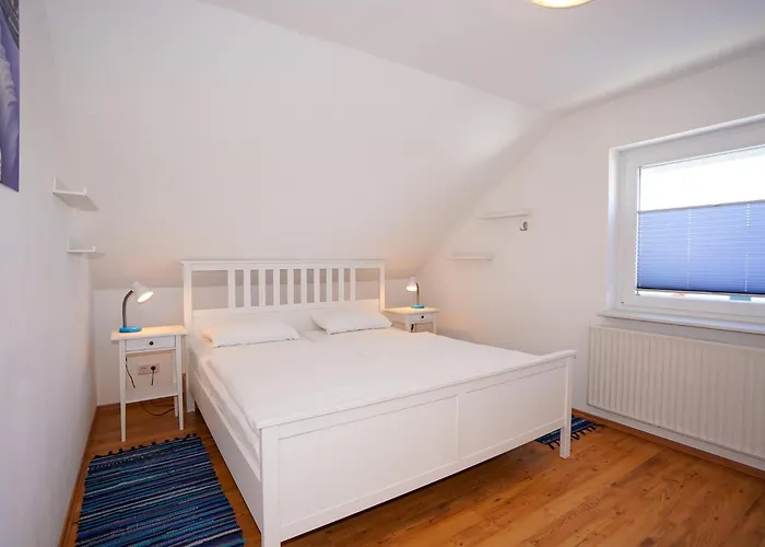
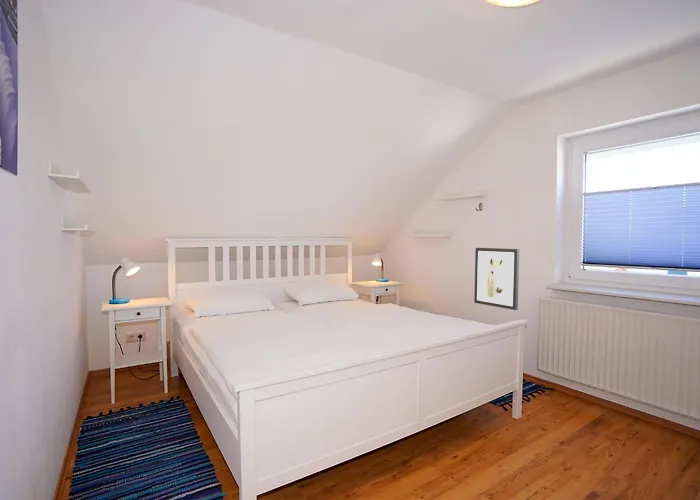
+ wall art (495, 277)
